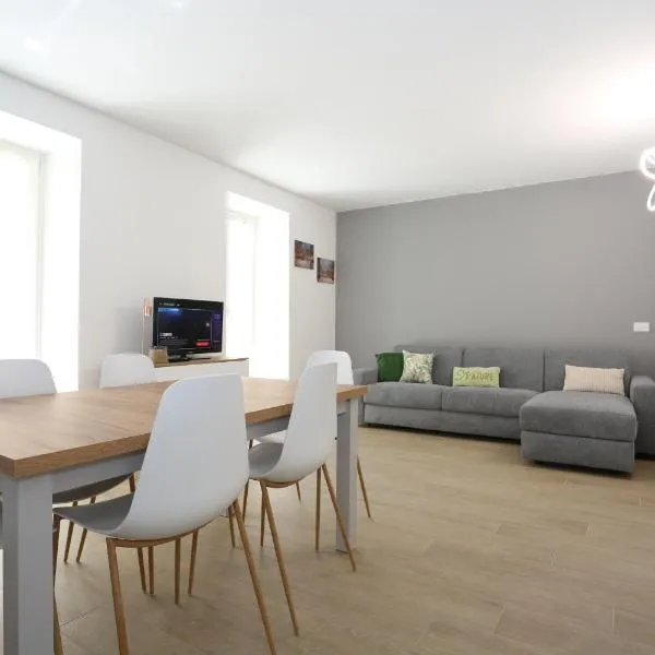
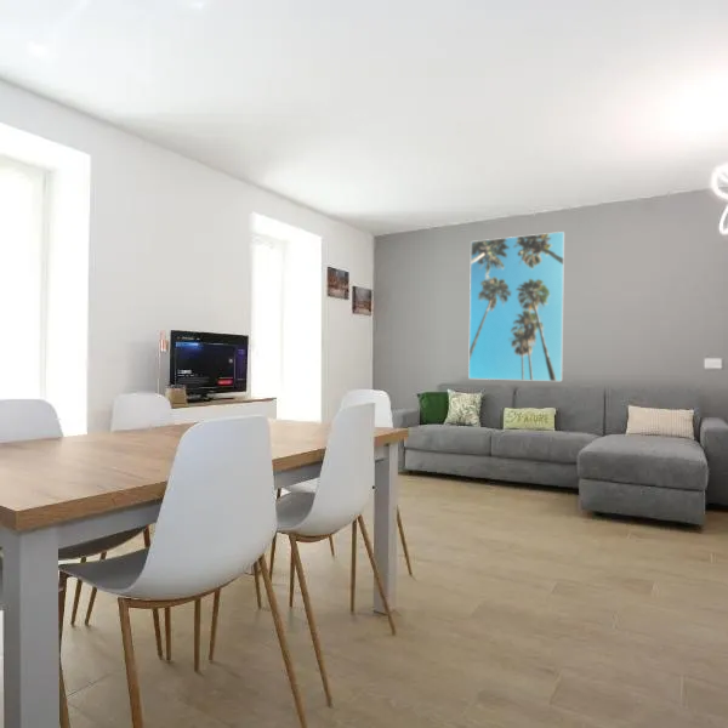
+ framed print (514, 308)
